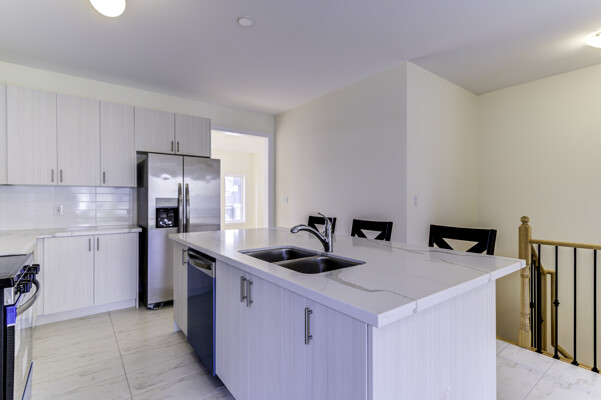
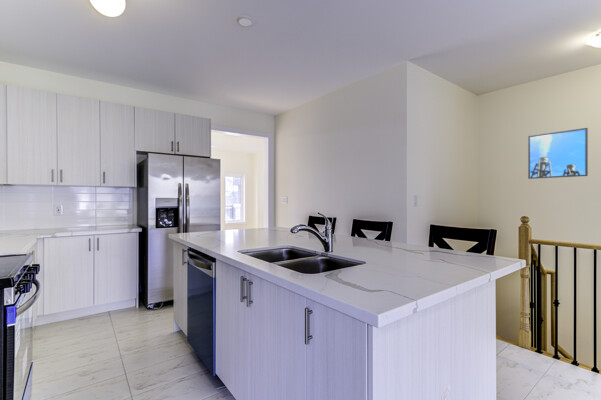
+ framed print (556, 154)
